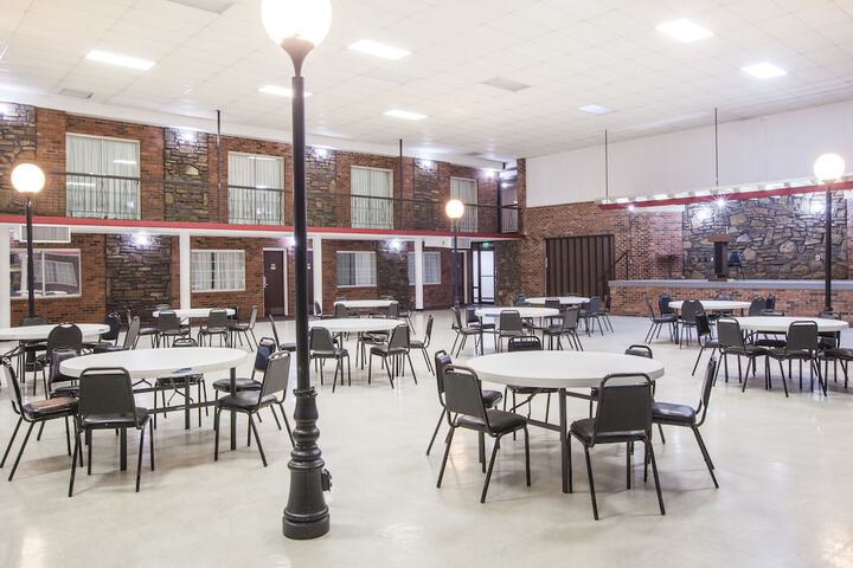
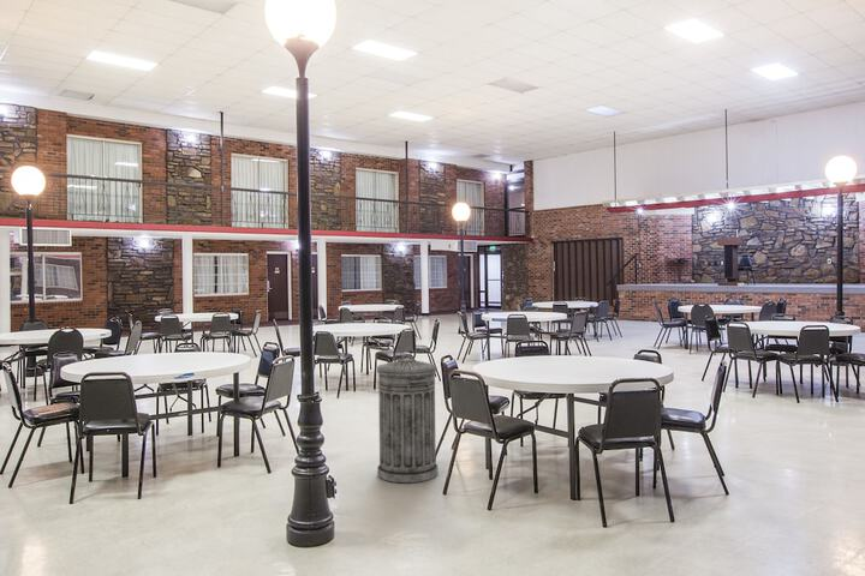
+ trash can (406, 414)
